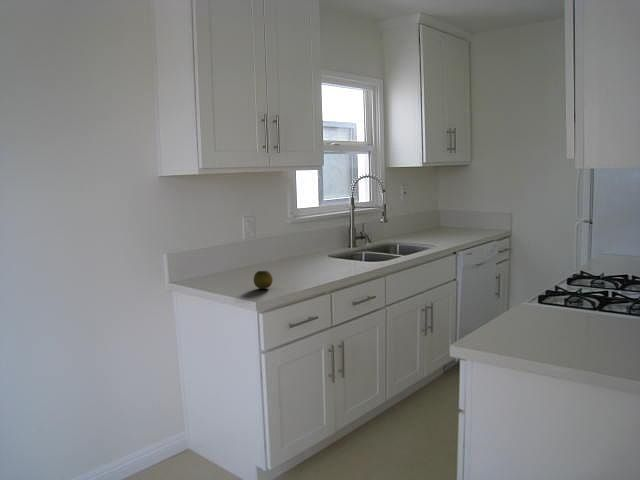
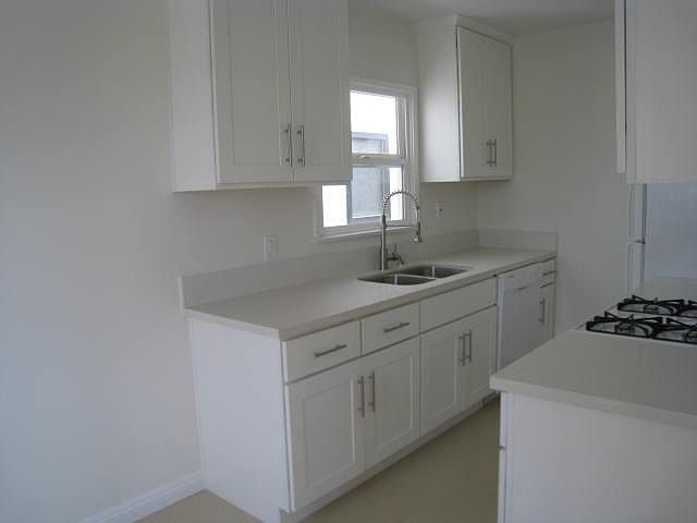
- fruit (263, 279)
